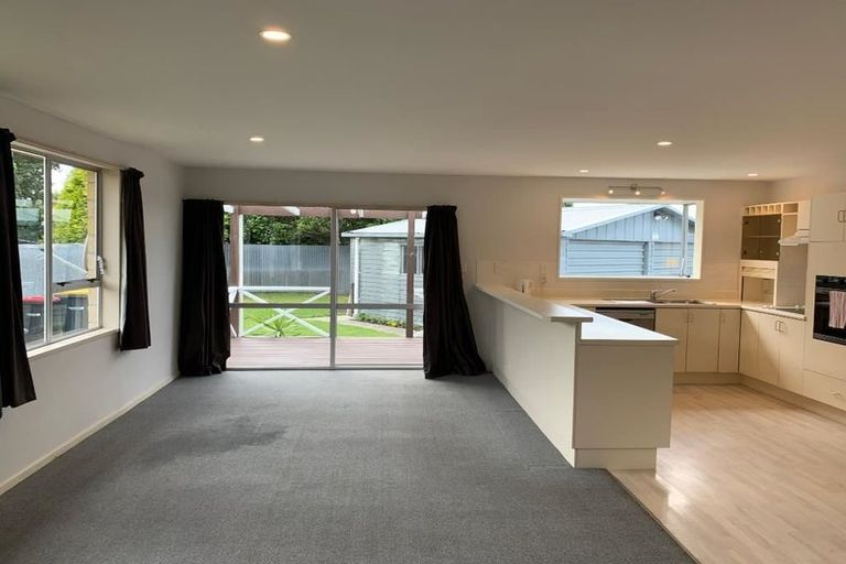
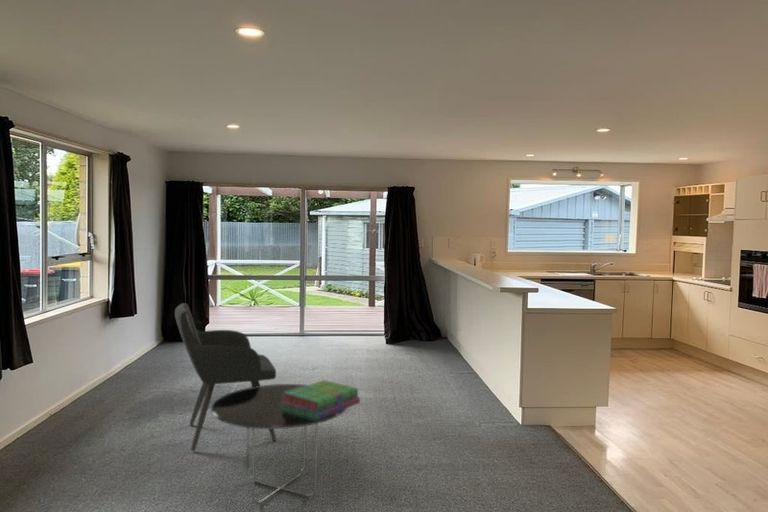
+ armchair (224, 369)
+ stack of books (321, 398)
+ side table (280, 428)
